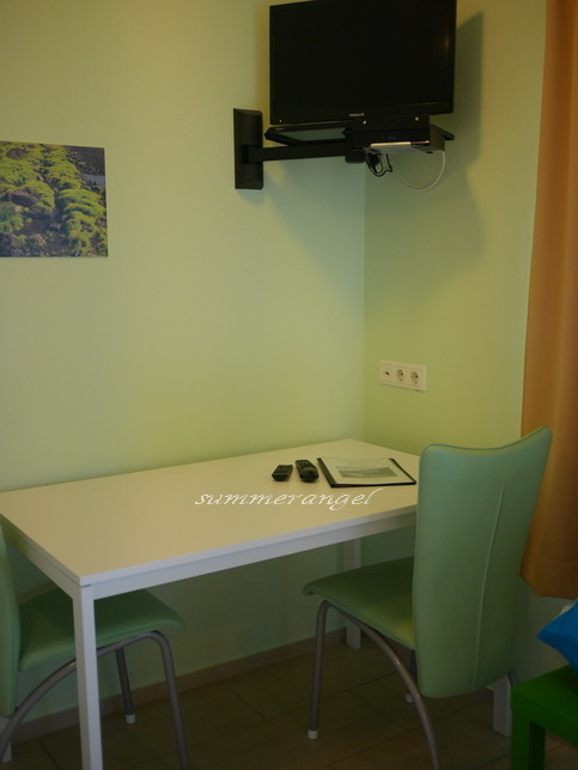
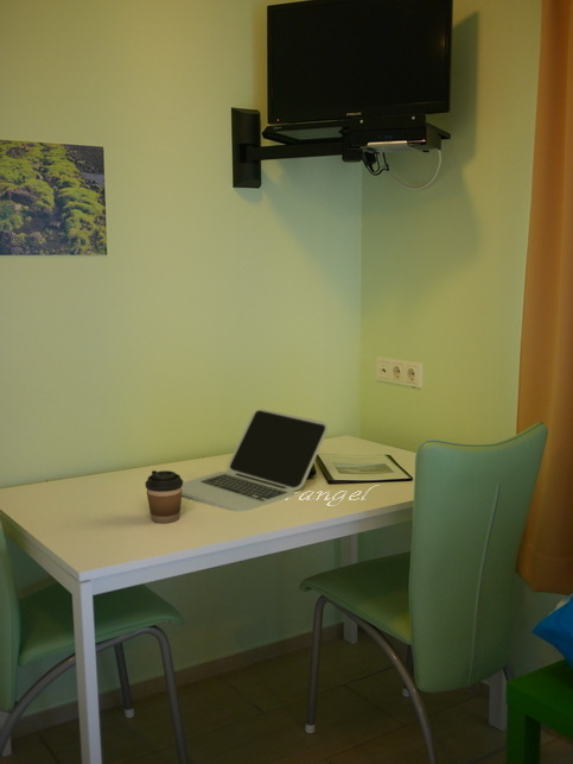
+ coffee cup (164, 494)
+ laptop (249, 456)
